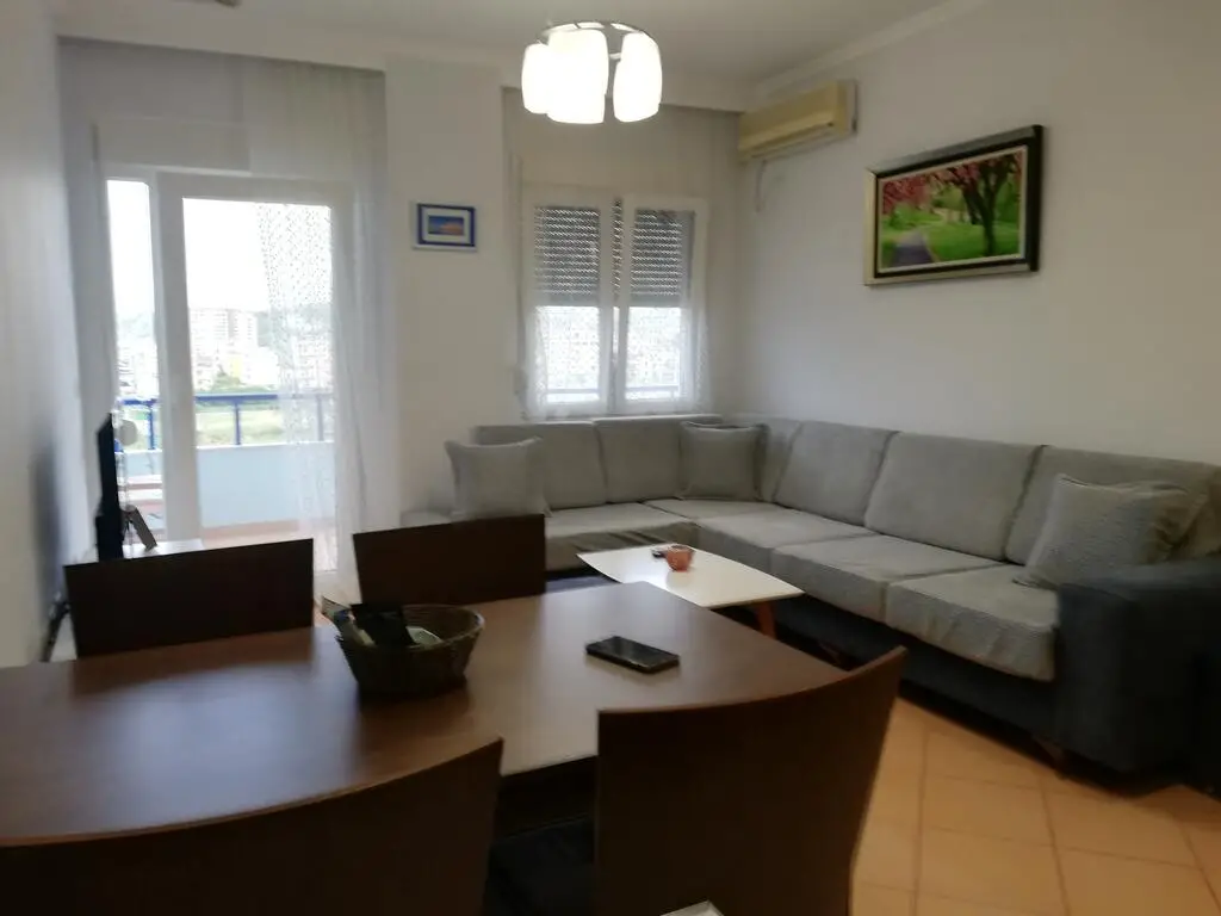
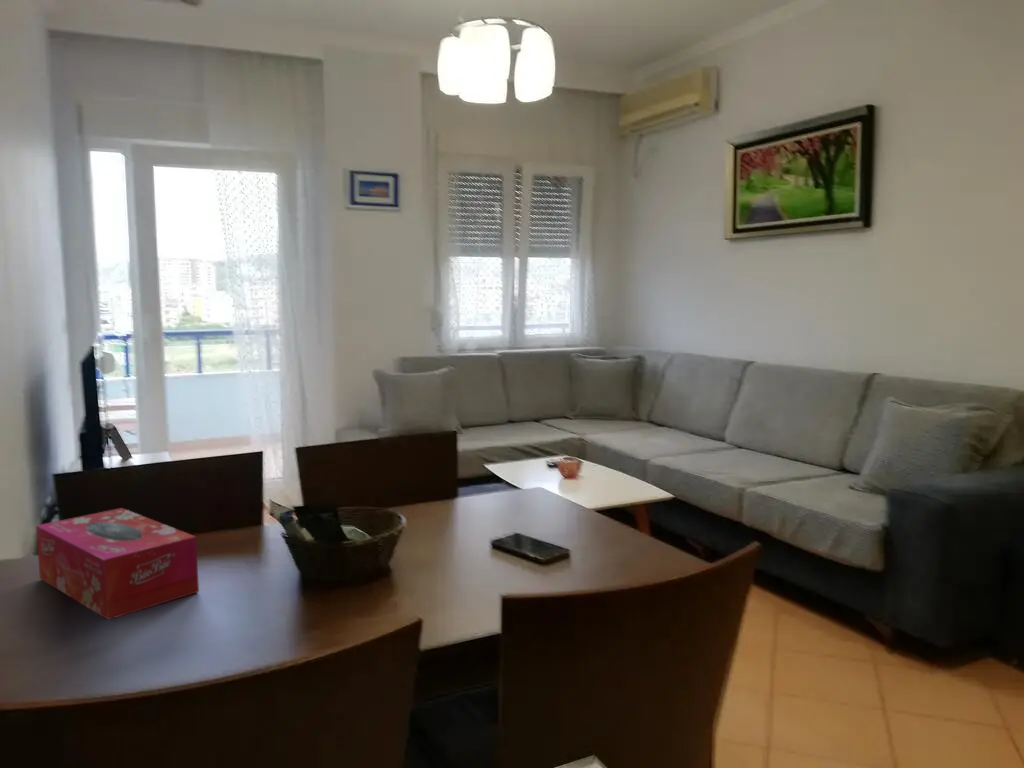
+ tissue box (115, 558)
